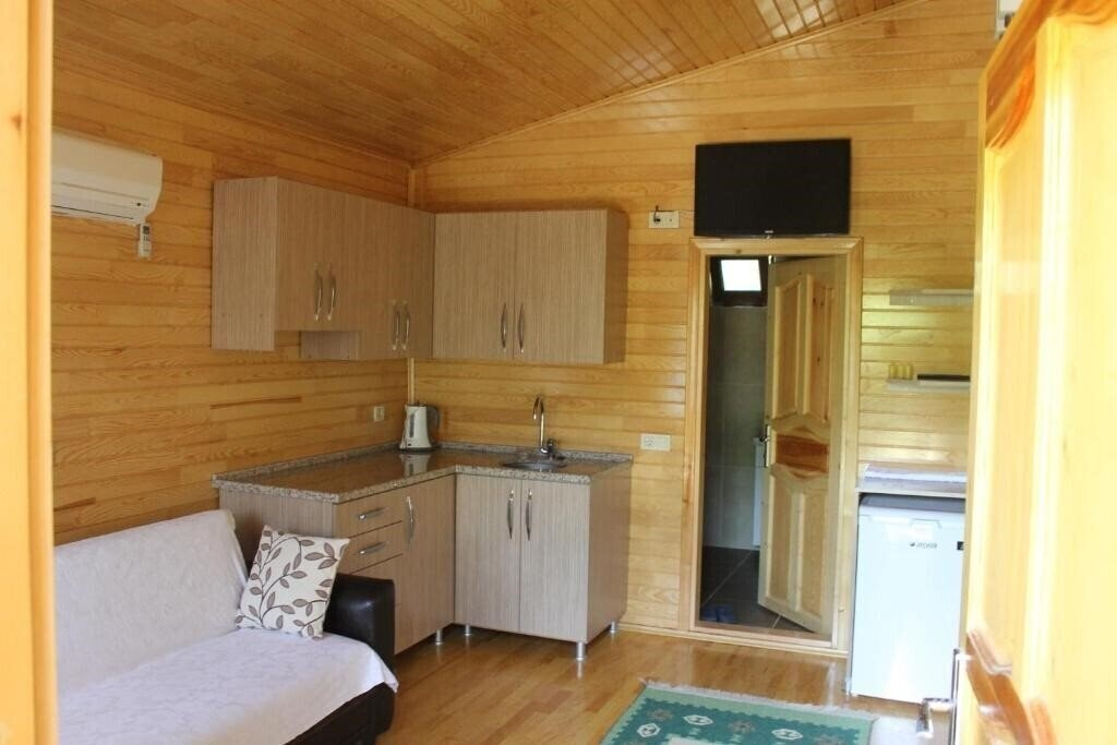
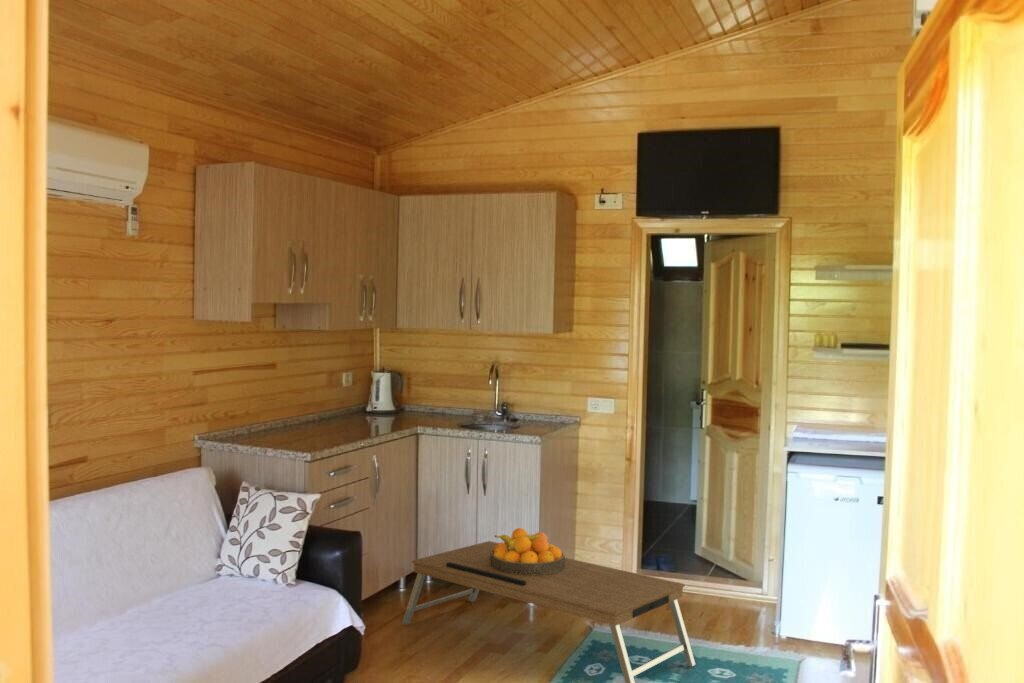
+ fruit bowl (527, 544)
+ coffee table (542, 605)
